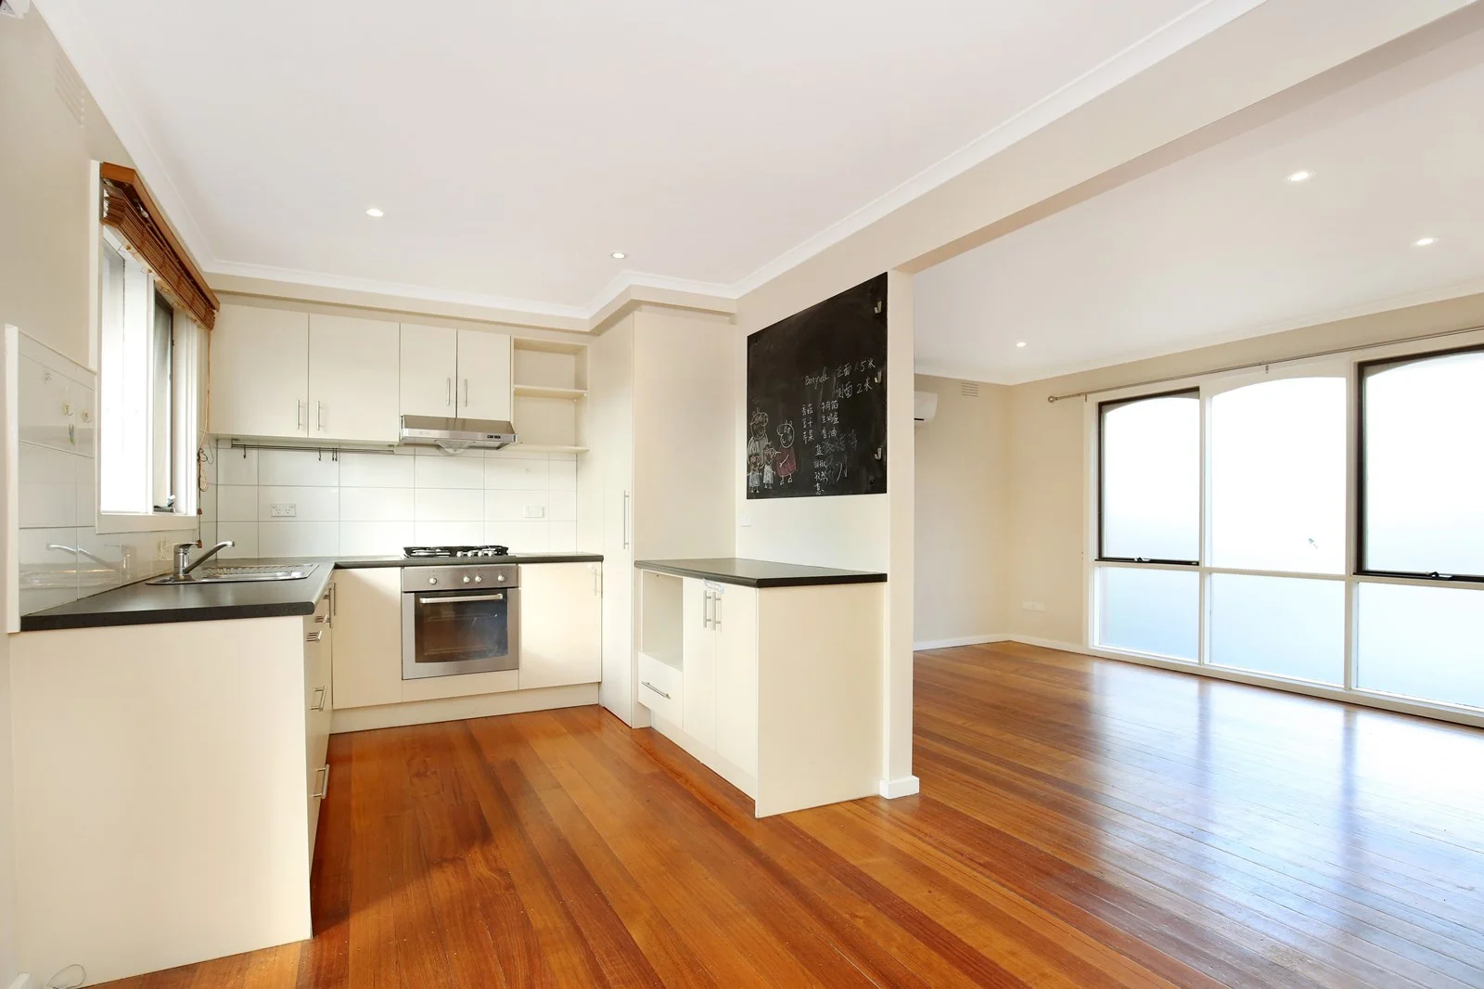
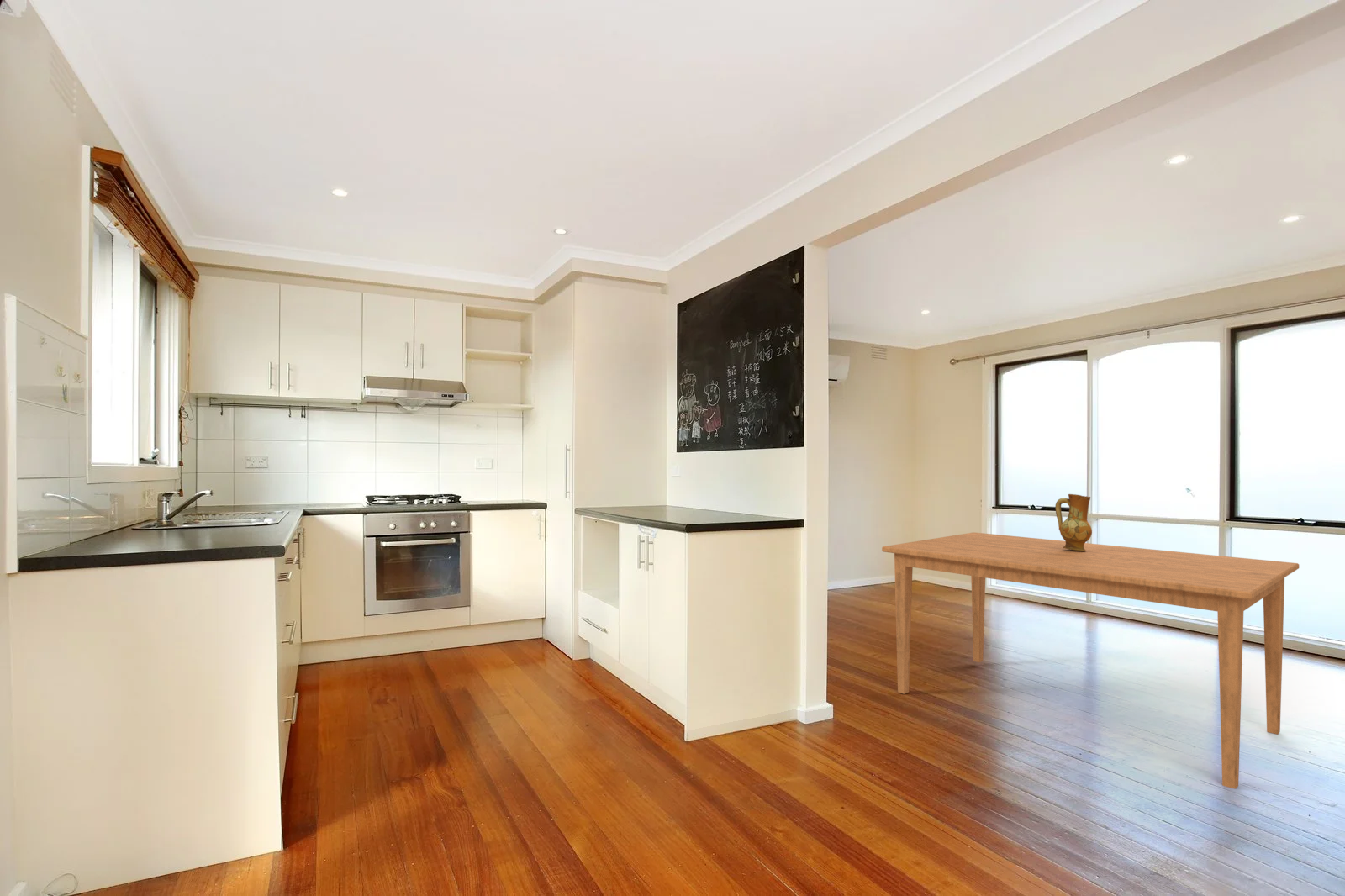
+ ceramic jug (1073, 522)
+ dining table (1079, 591)
